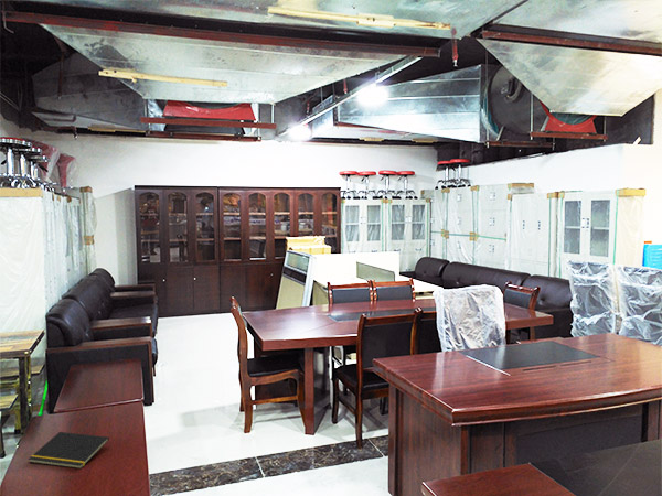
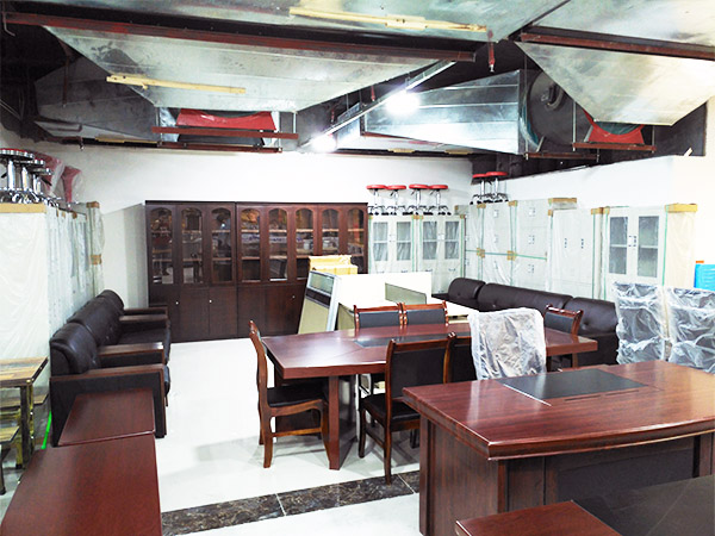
- notepad (70, 449)
